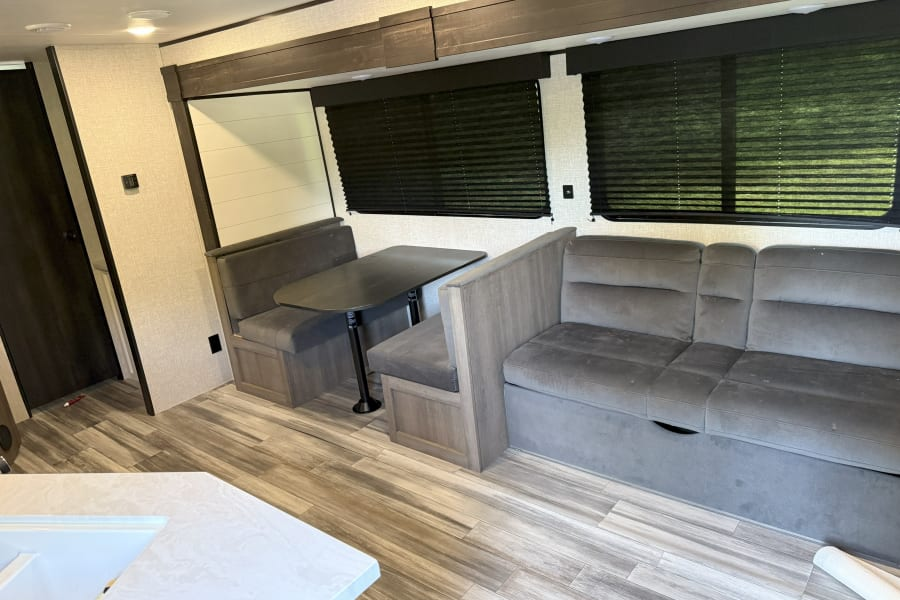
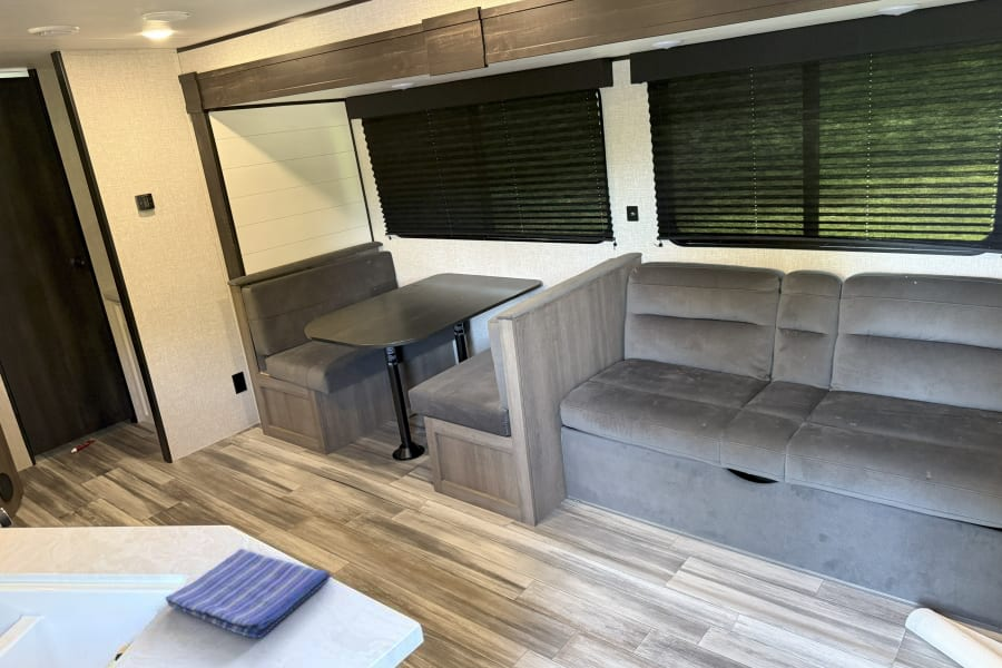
+ dish towel (248, 587)
